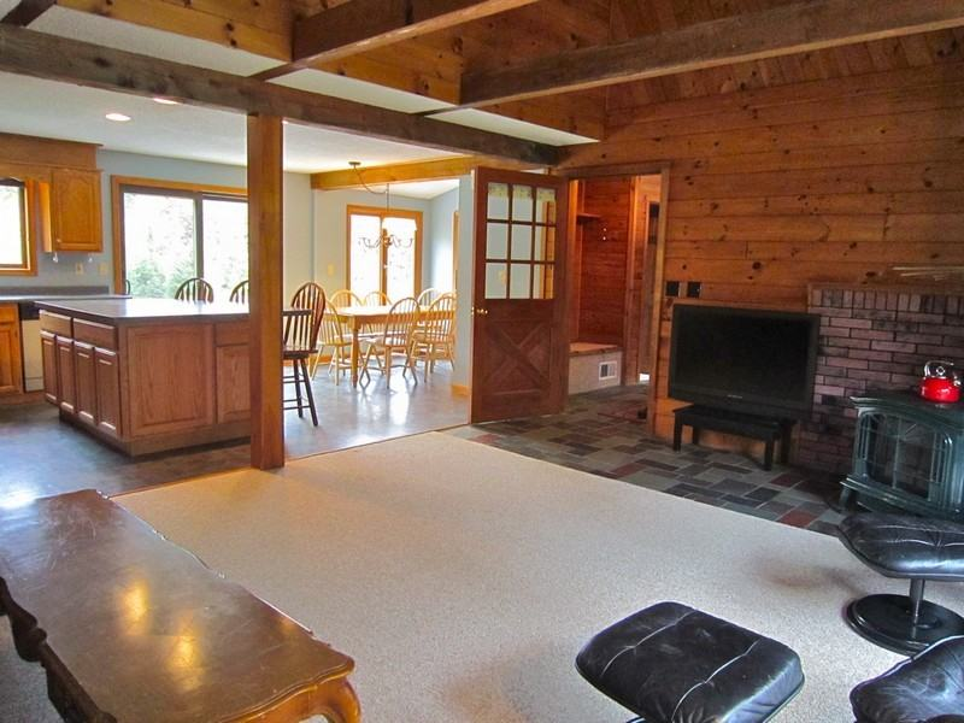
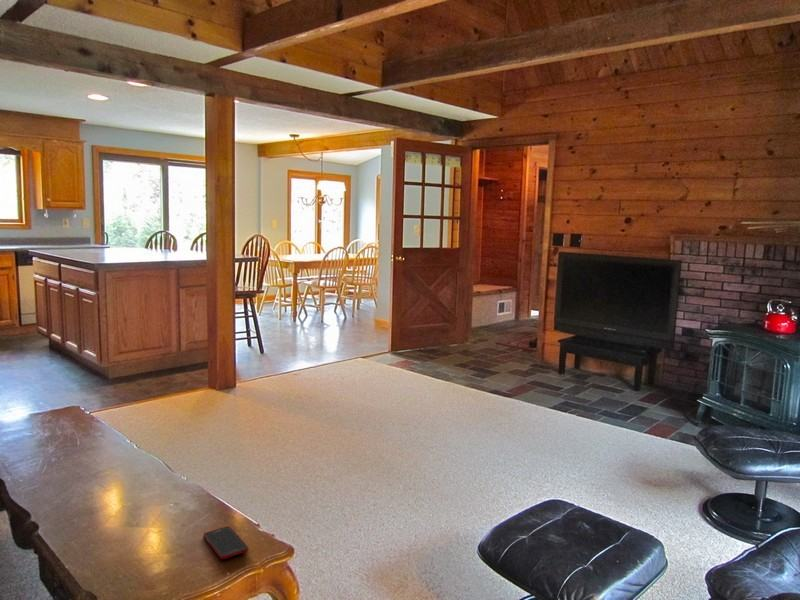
+ cell phone (225, 542)
